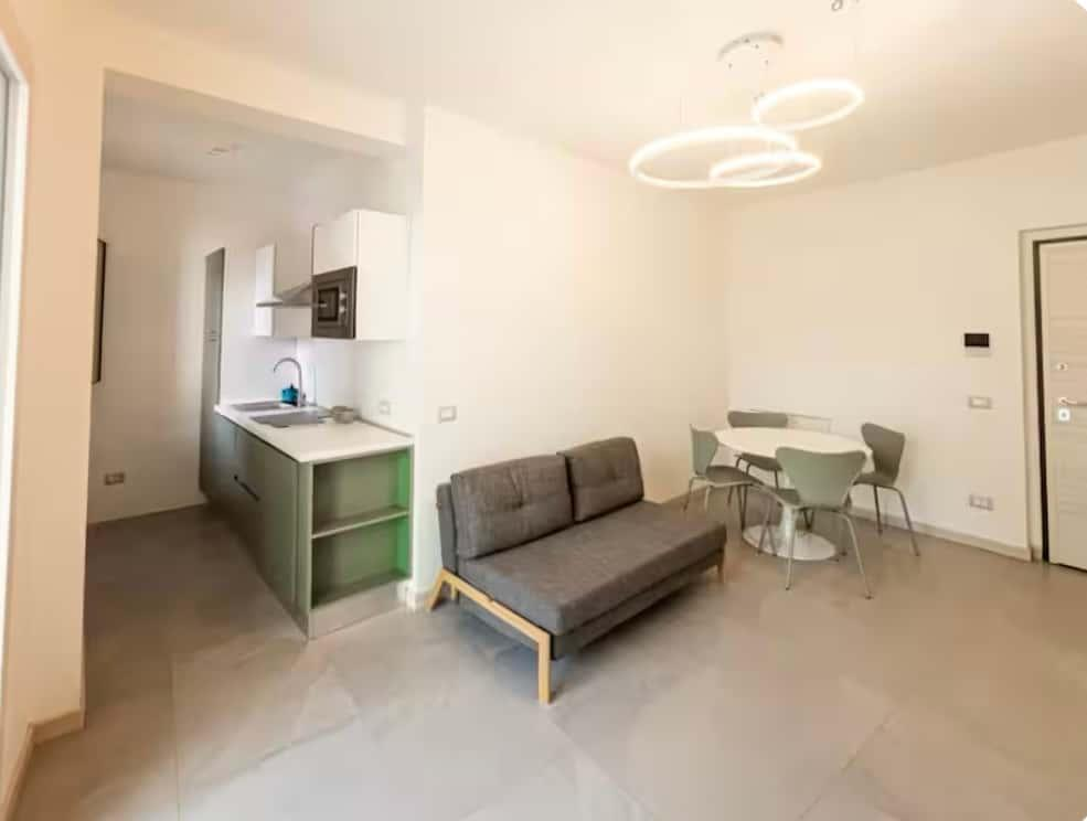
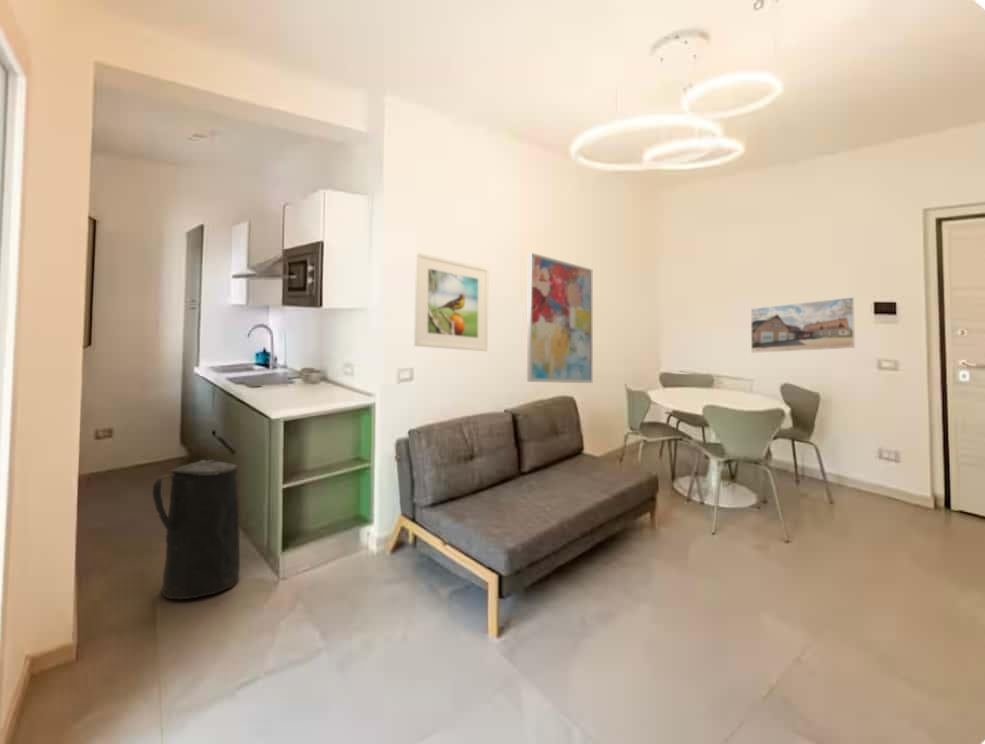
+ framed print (799, 327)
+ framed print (453, 304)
+ wall art (562, 321)
+ trash can (199, 522)
